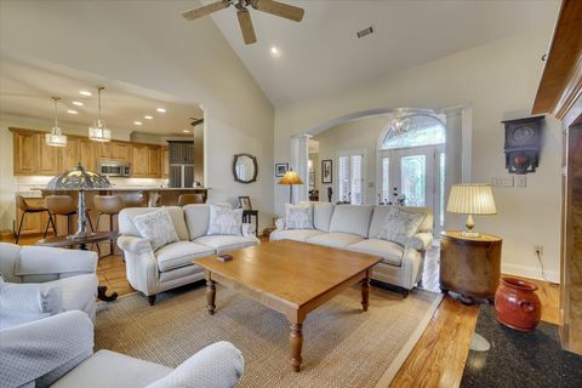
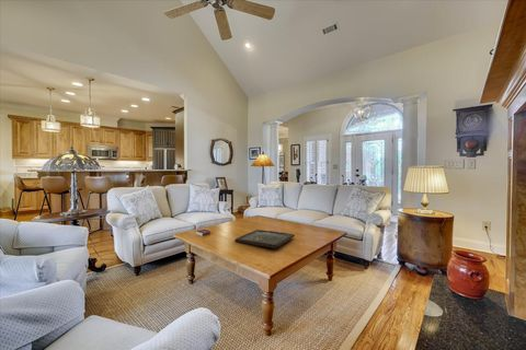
+ board game (265, 237)
